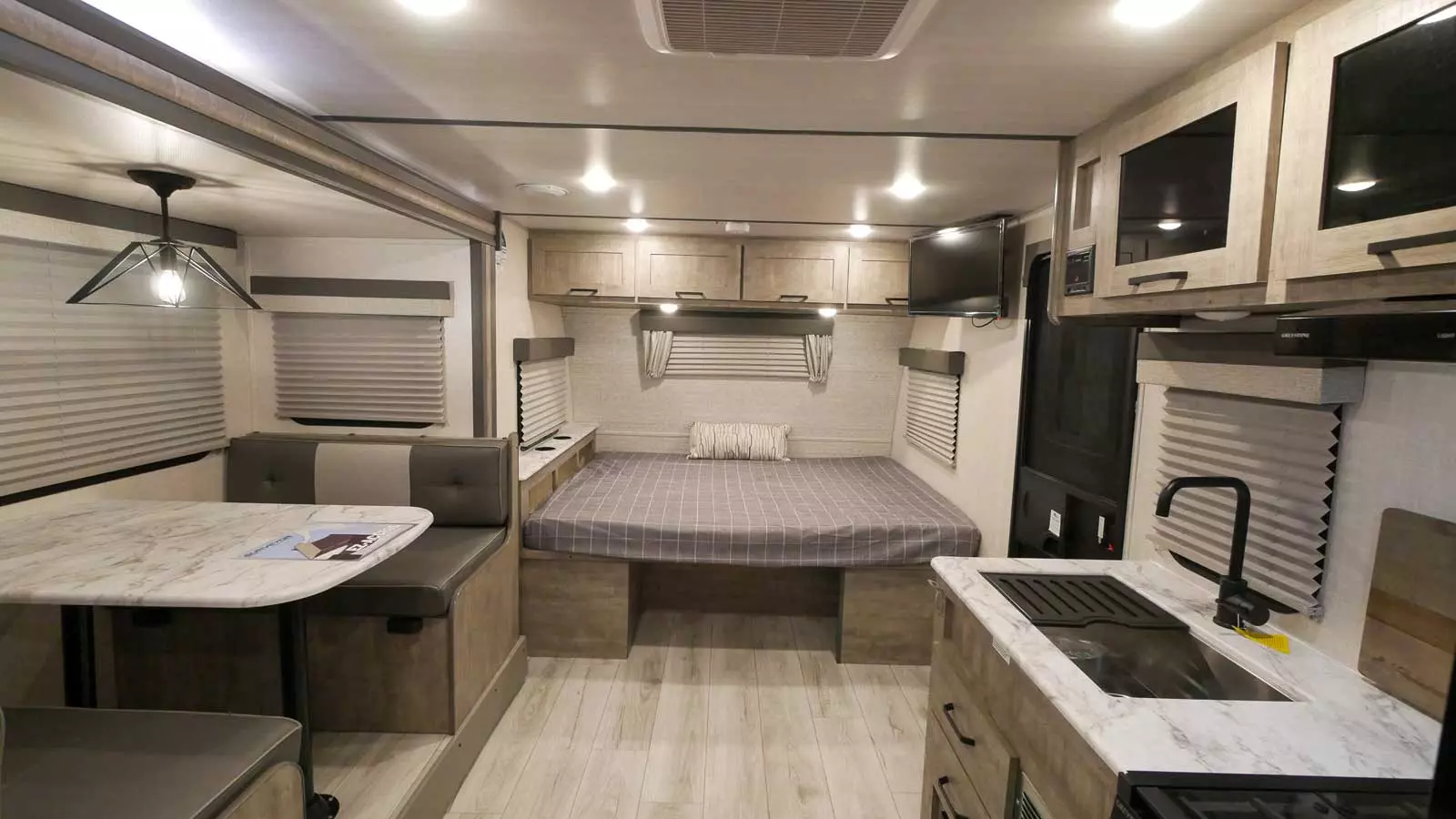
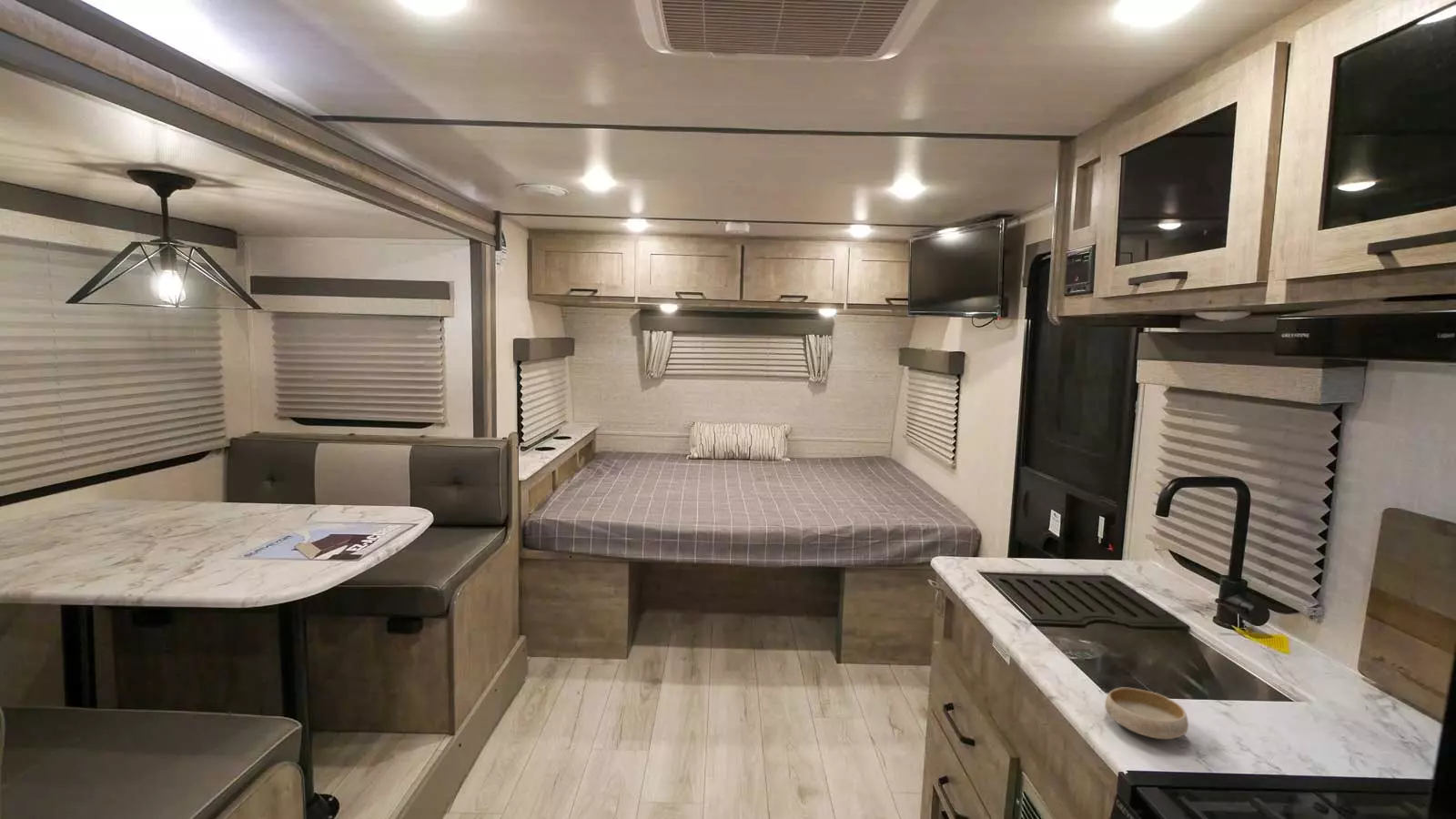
+ bowl (1145, 715)
